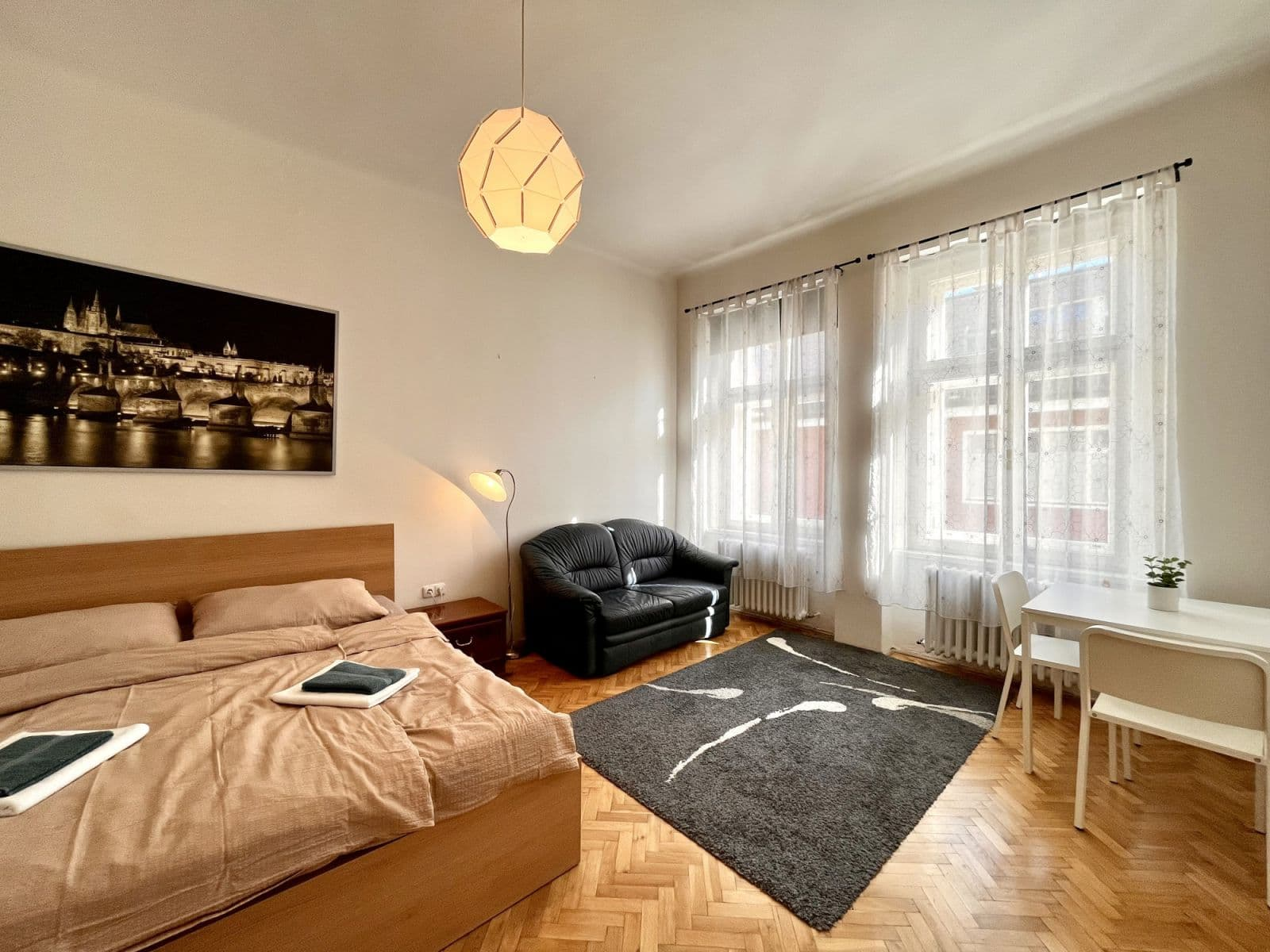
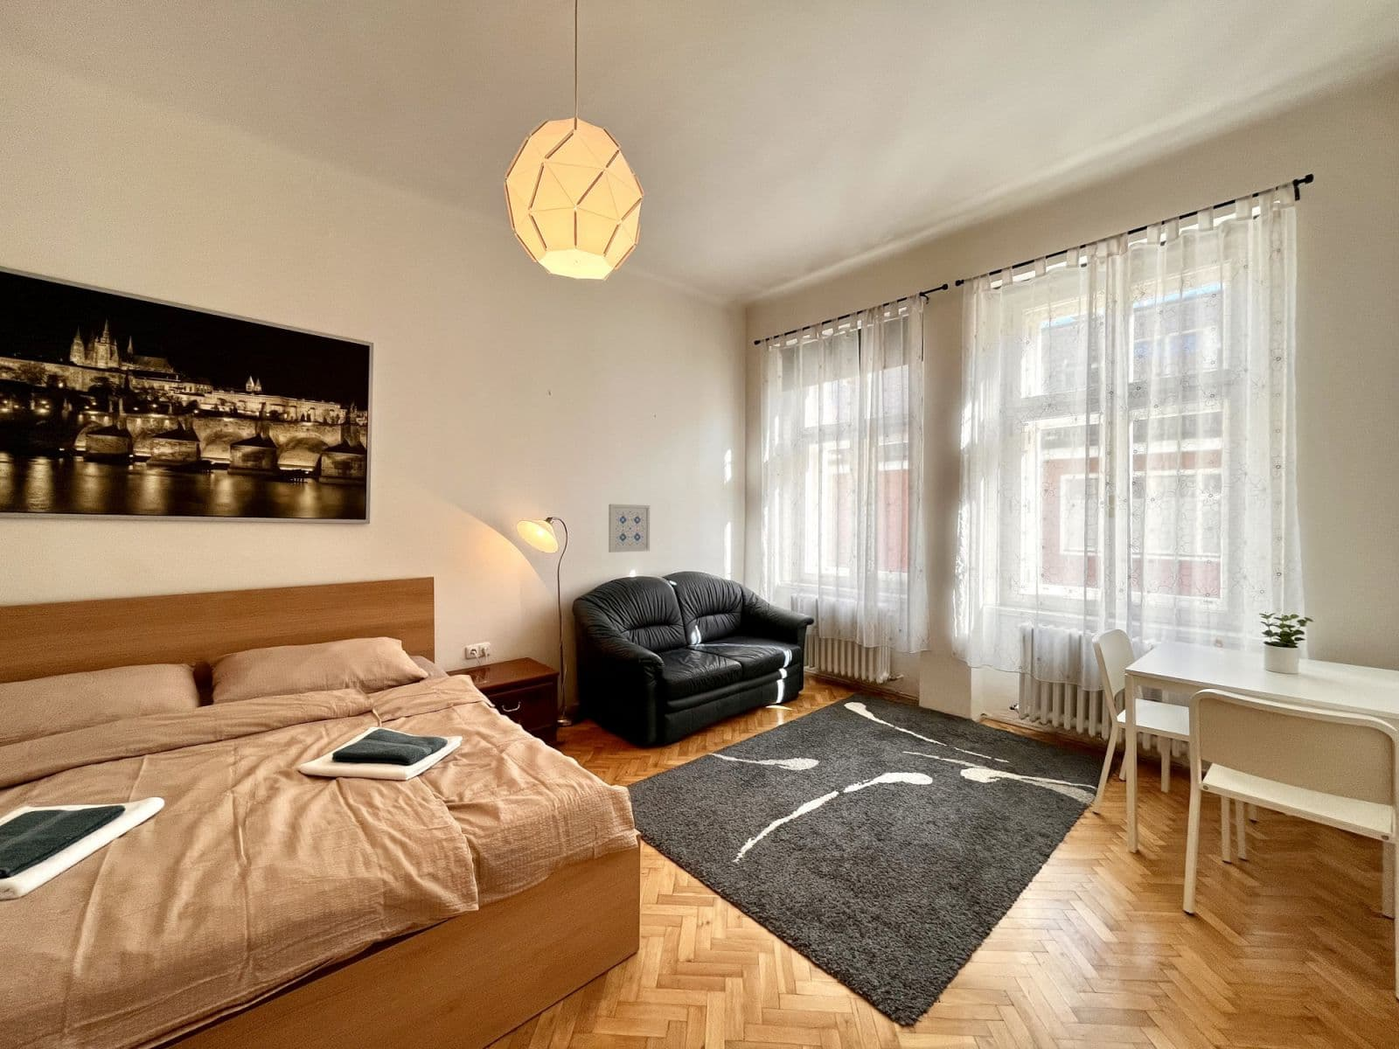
+ wall art (630, 528)
